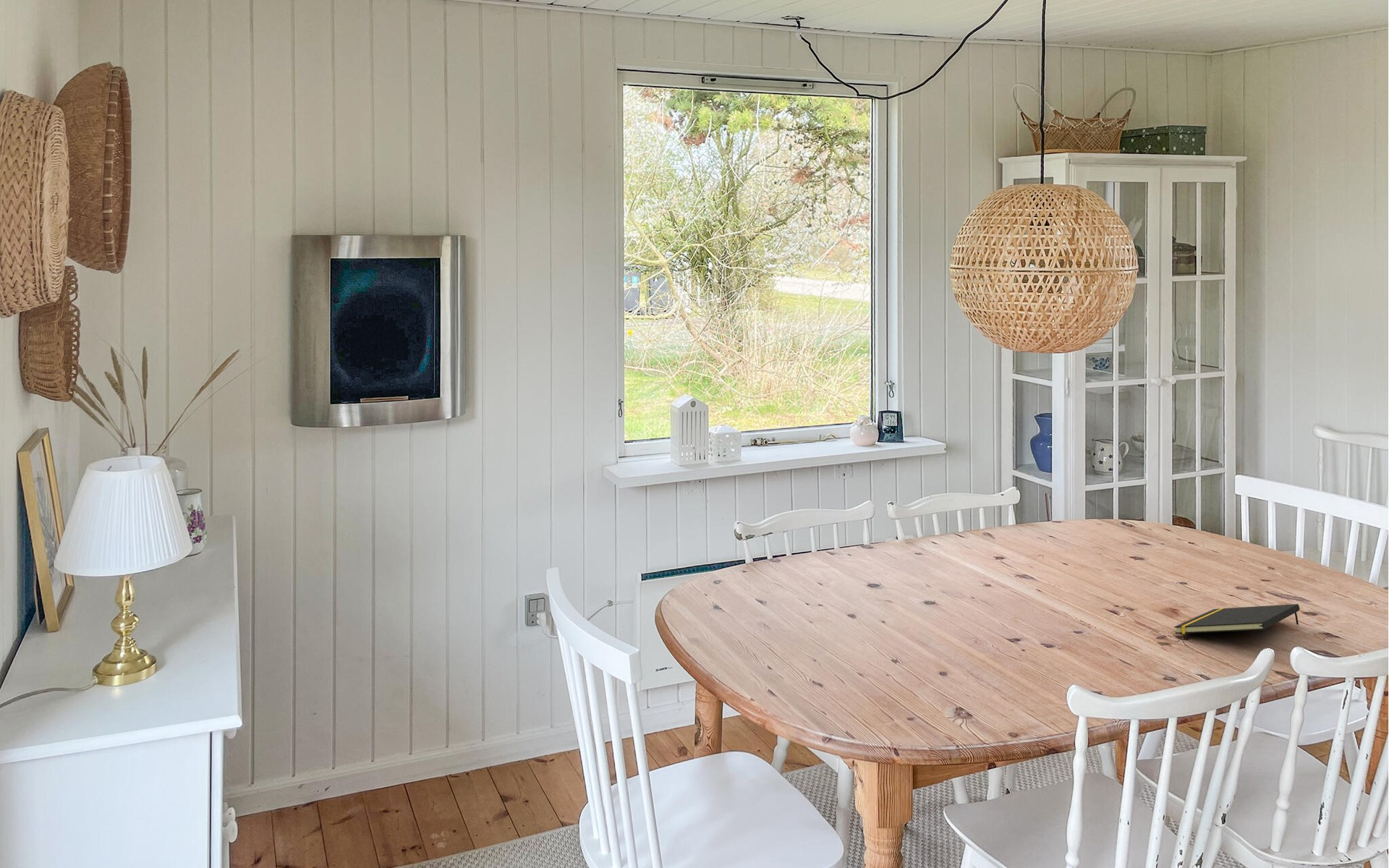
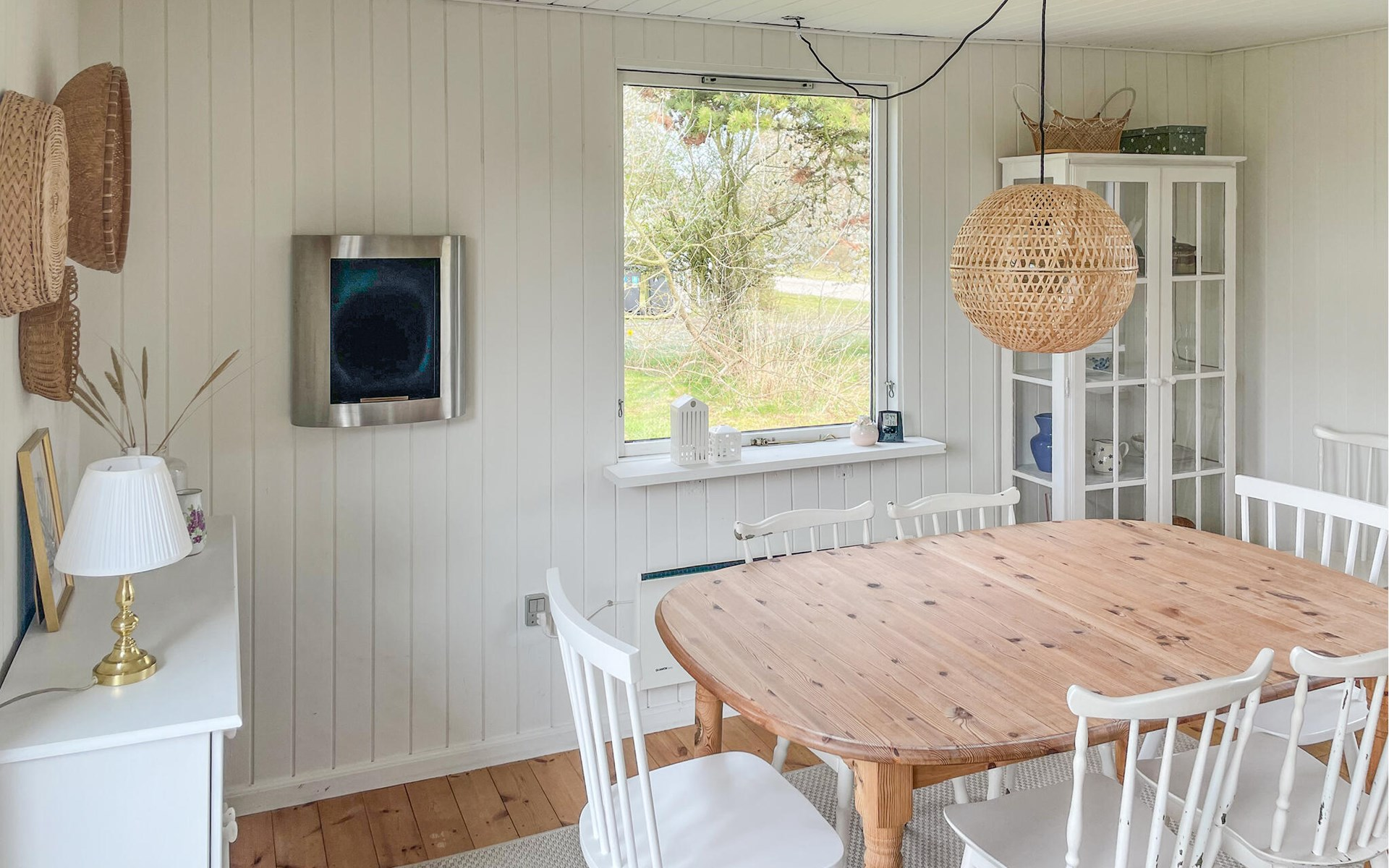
- notepad (1237, 618)
